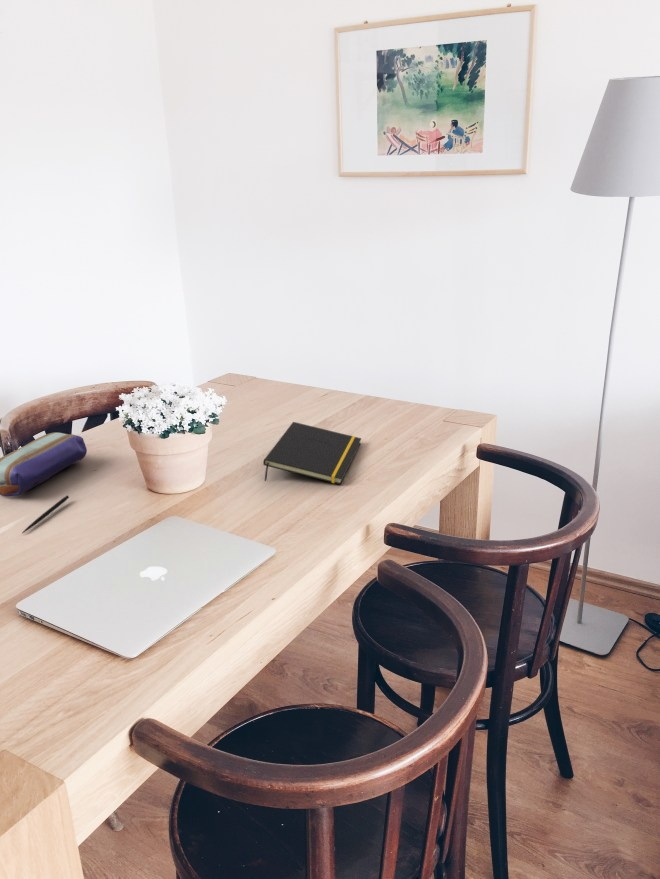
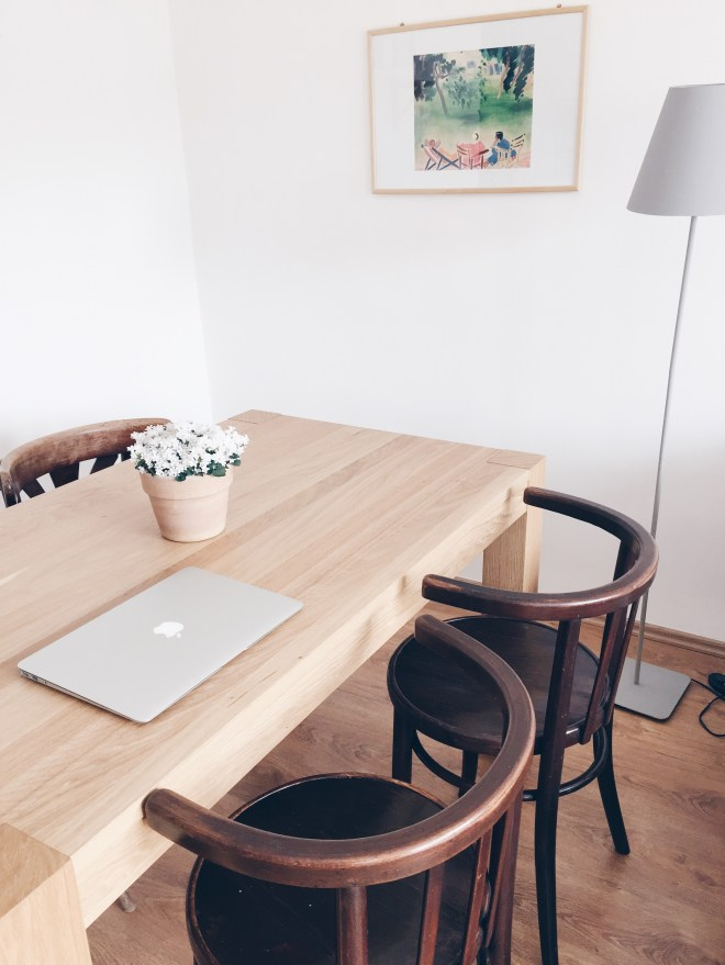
- notepad (315, 451)
- pen (45, 513)
- pencil case (39, 461)
